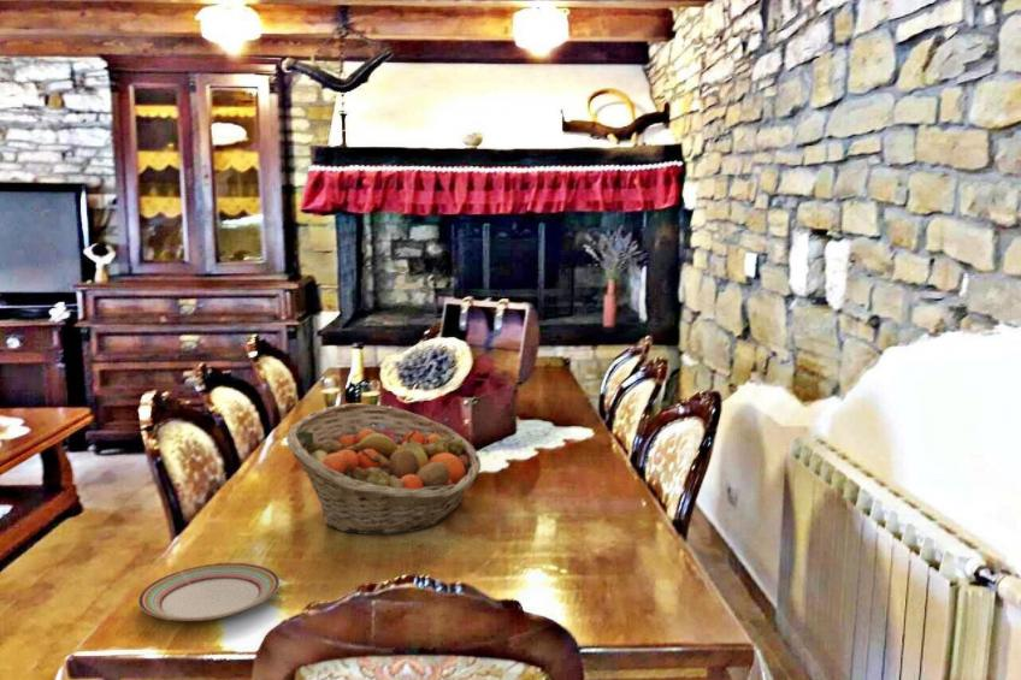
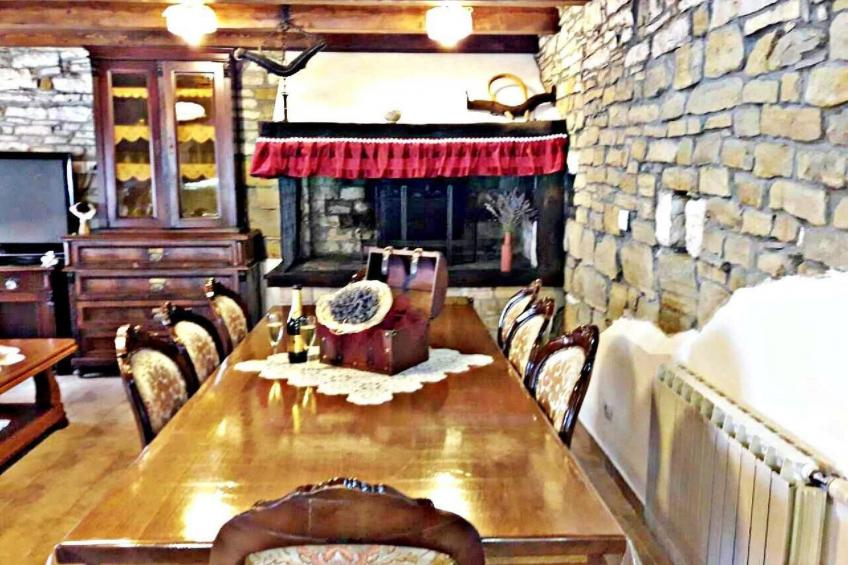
- plate (211, 595)
- fruit basket (386, 462)
